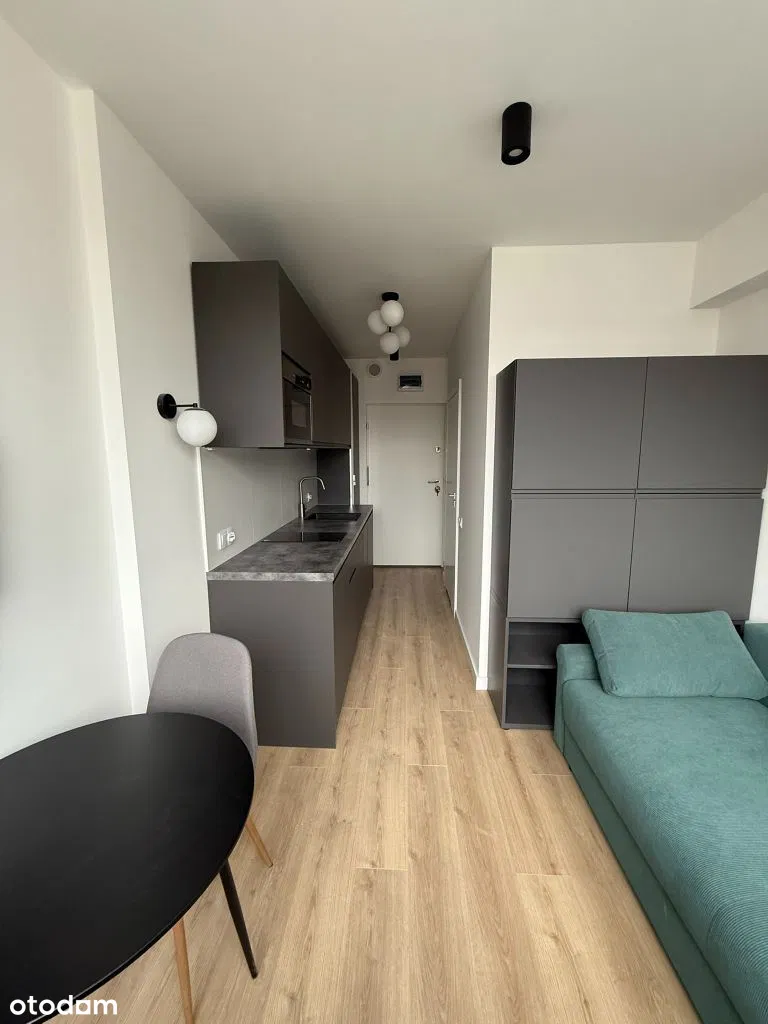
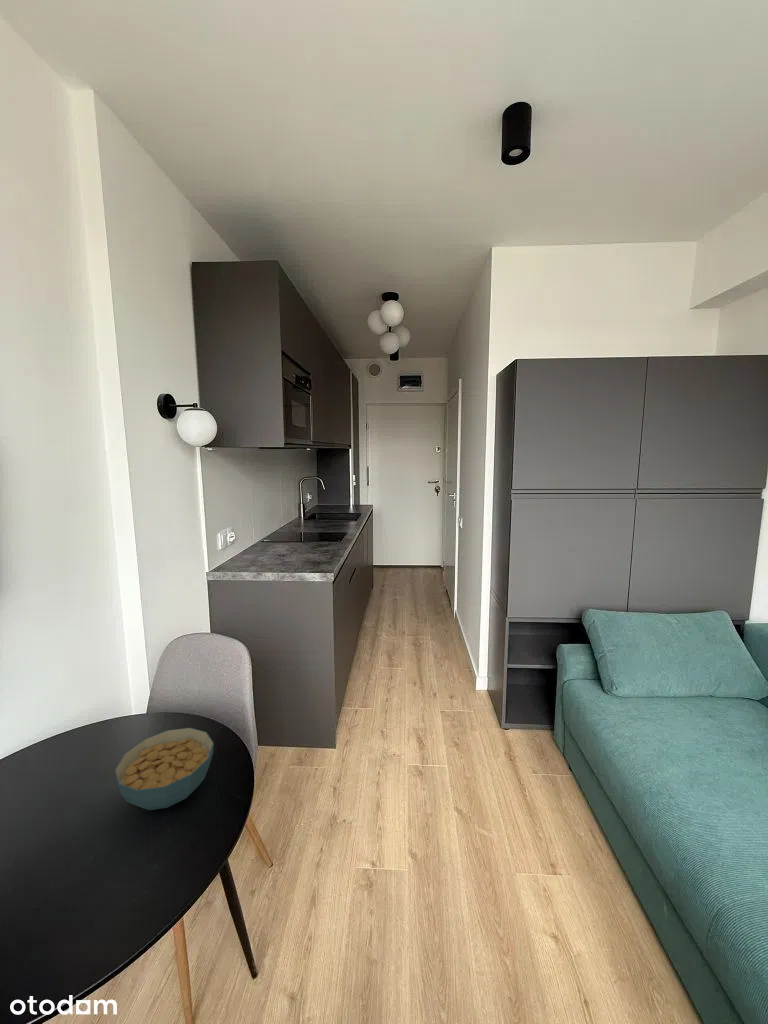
+ cereal bowl (167, 775)
